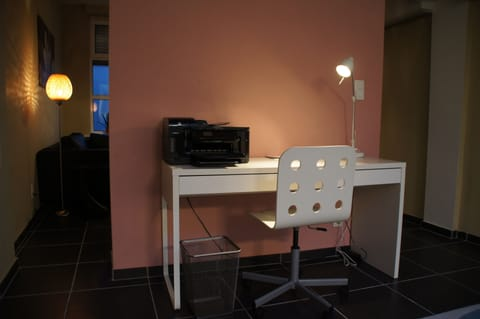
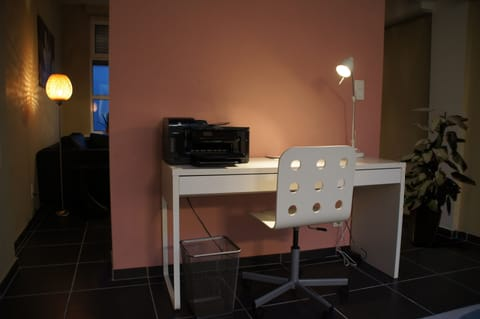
+ indoor plant (428, 176)
